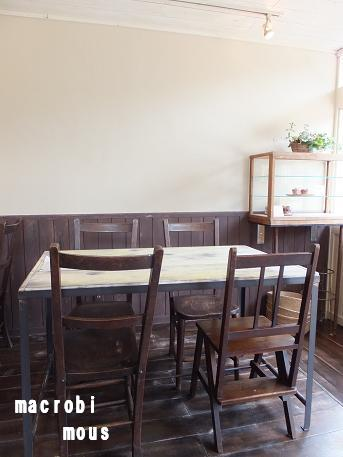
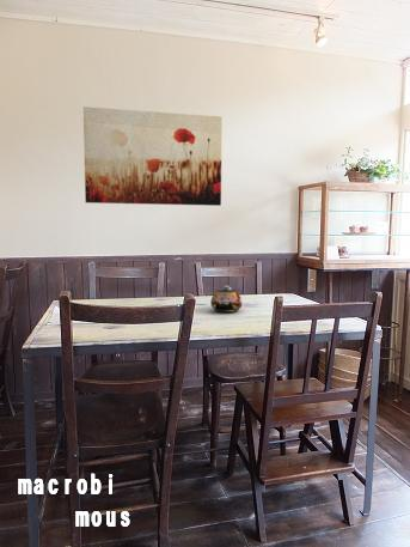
+ teapot (226, 297)
+ wall art (154, 158)
